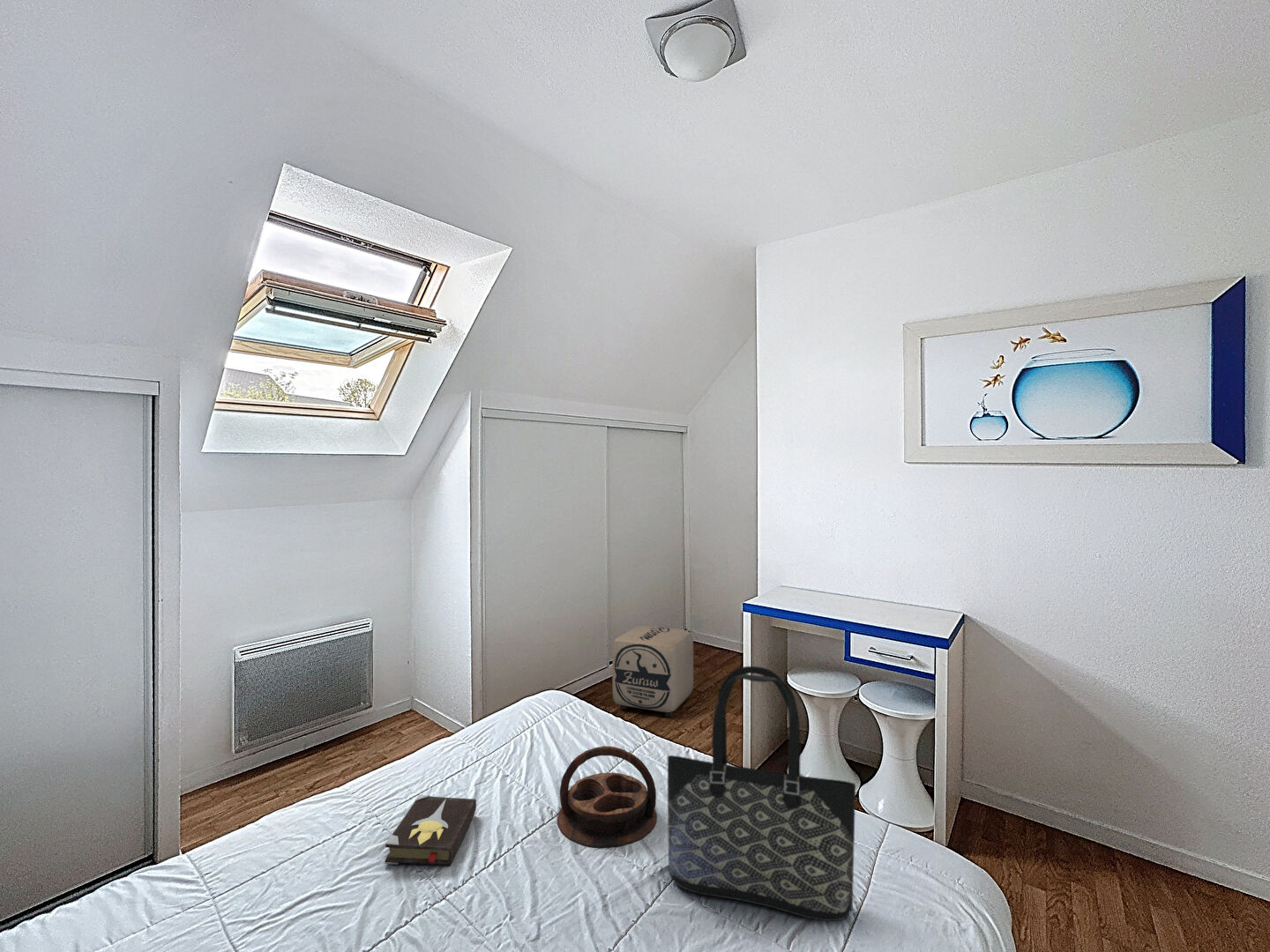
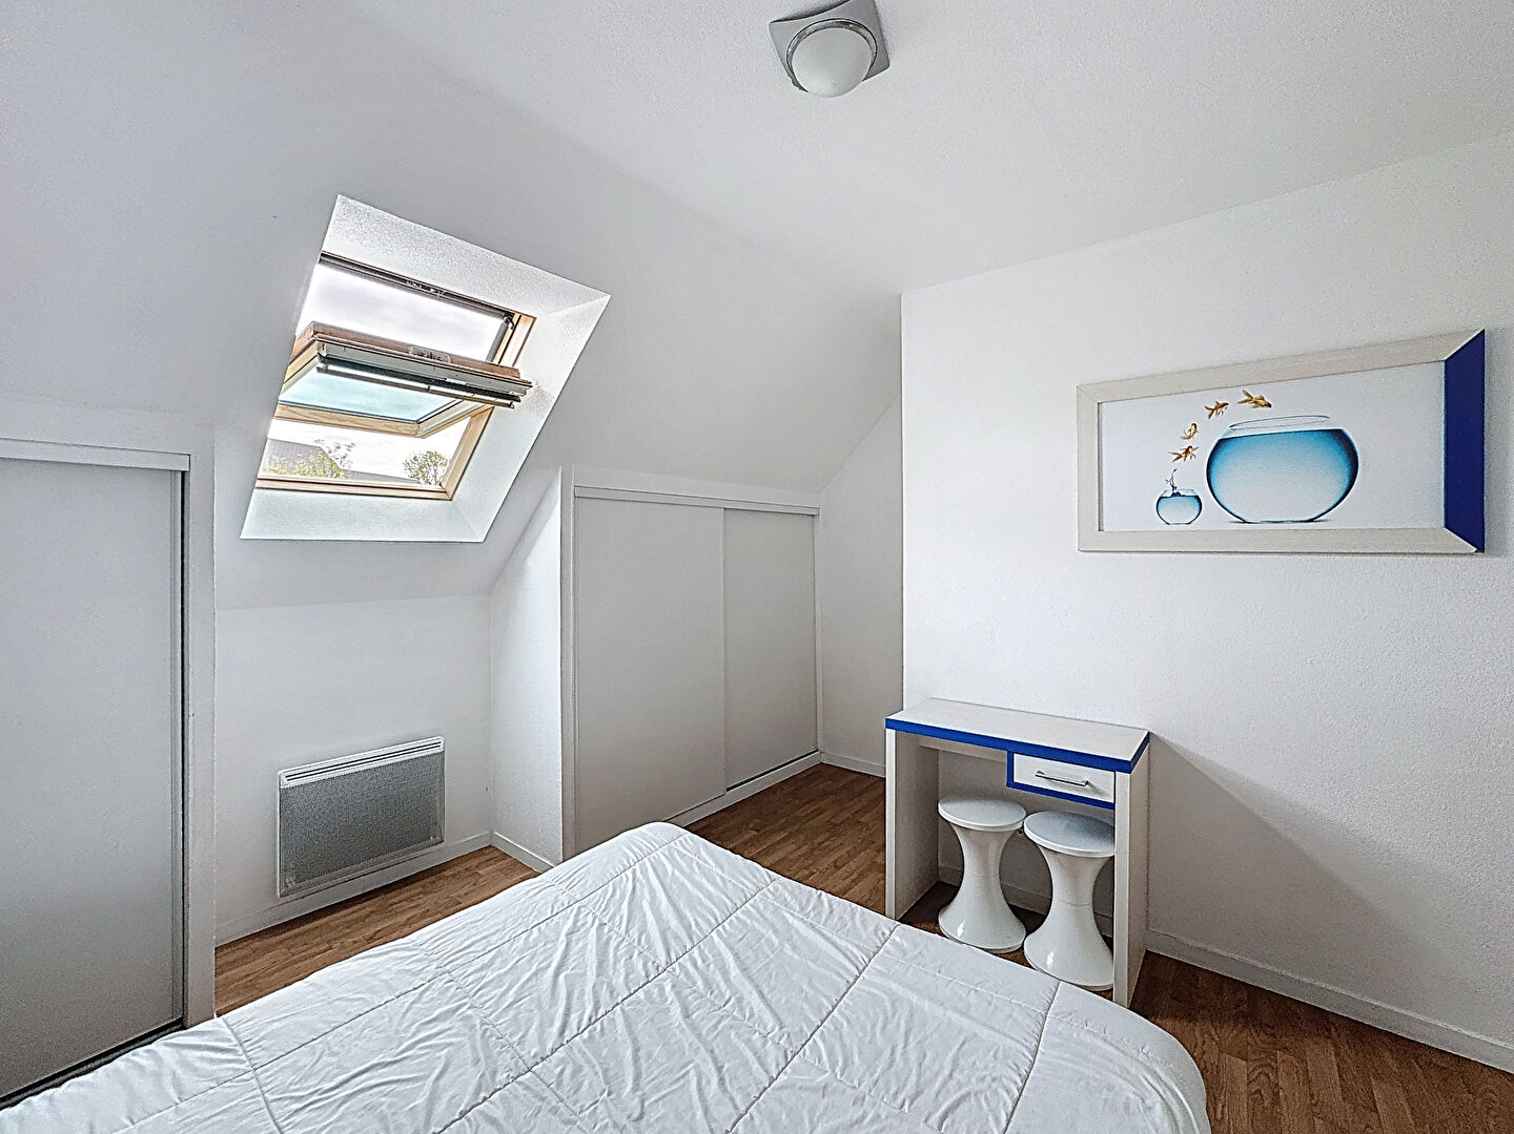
- hardback book (433, 827)
- serving tray (607, 782)
- tote bag (757, 783)
- ottoman (654, 668)
